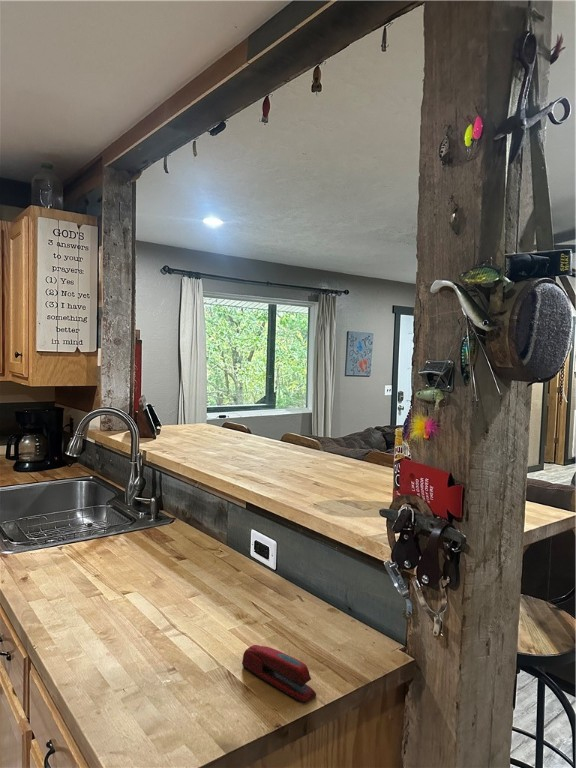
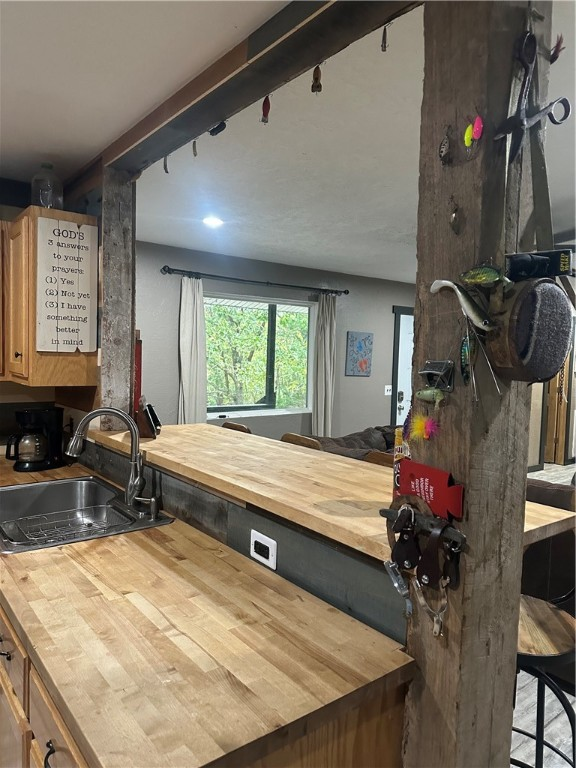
- stapler (276, 665)
